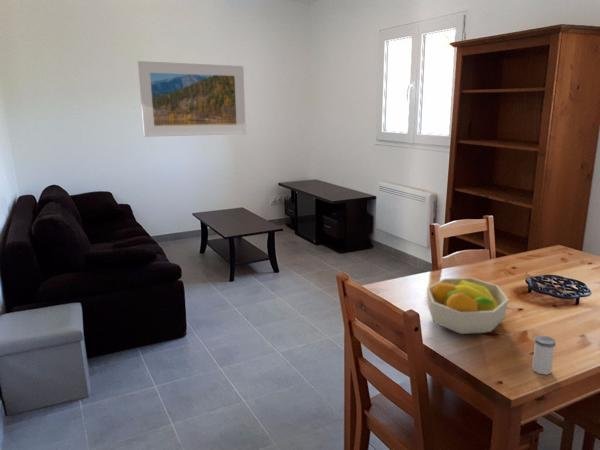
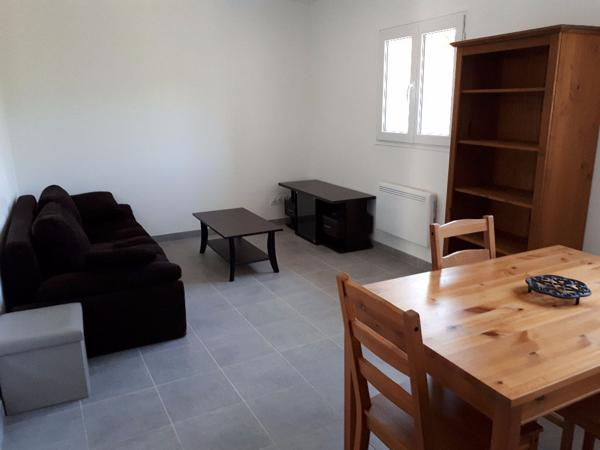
- fruit bowl (465, 300)
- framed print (195, 100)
- salt shaker (543, 355)
